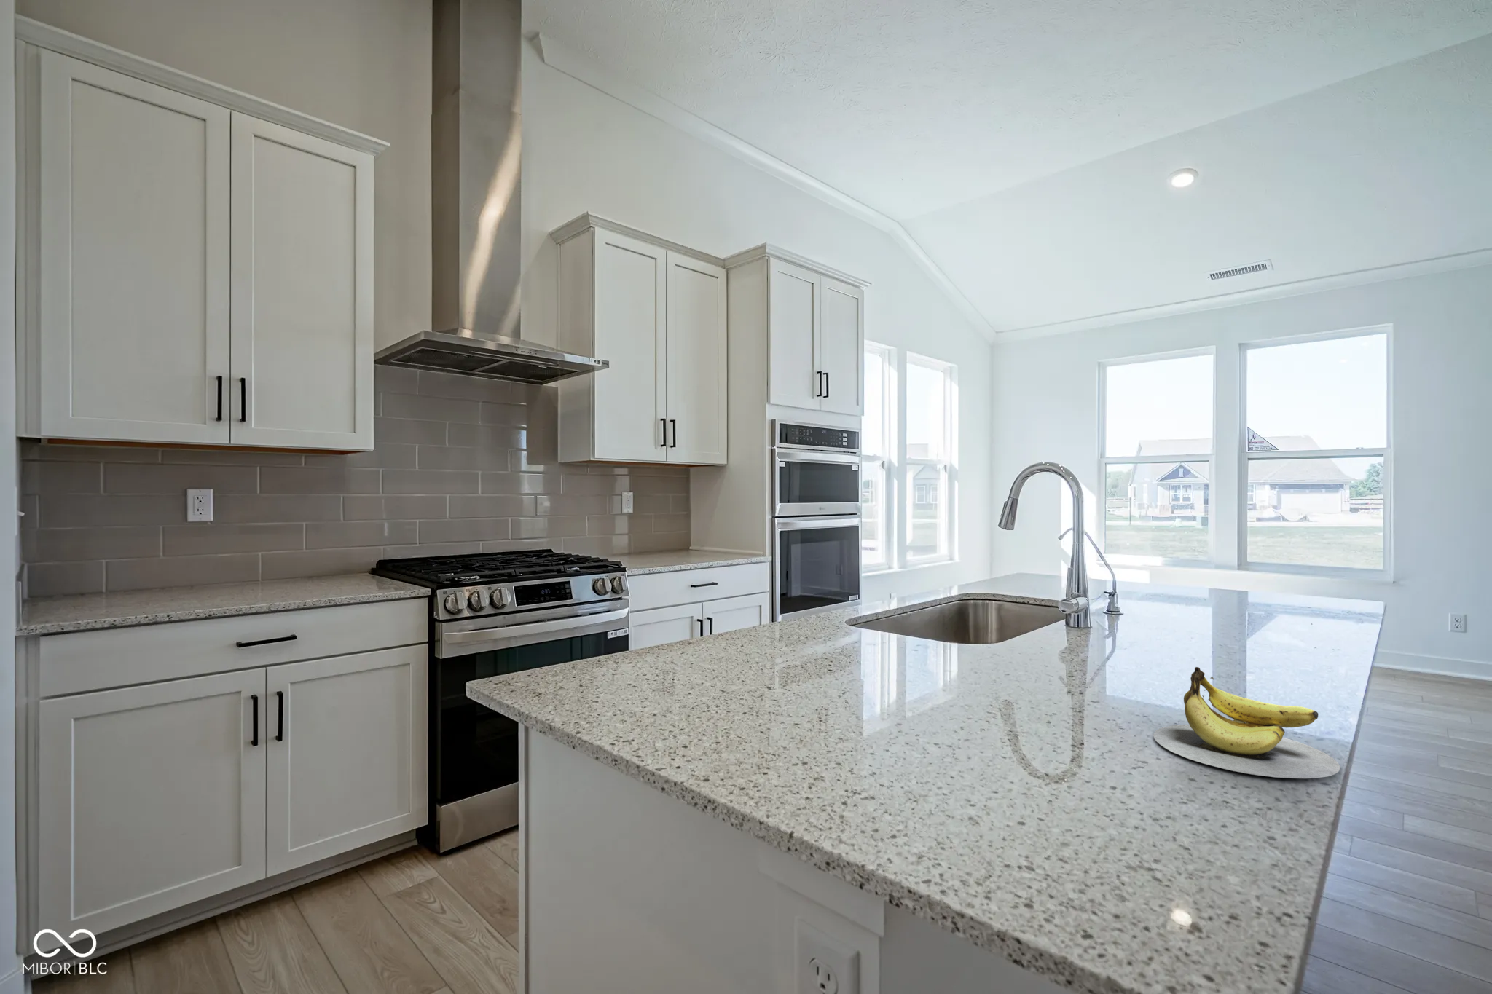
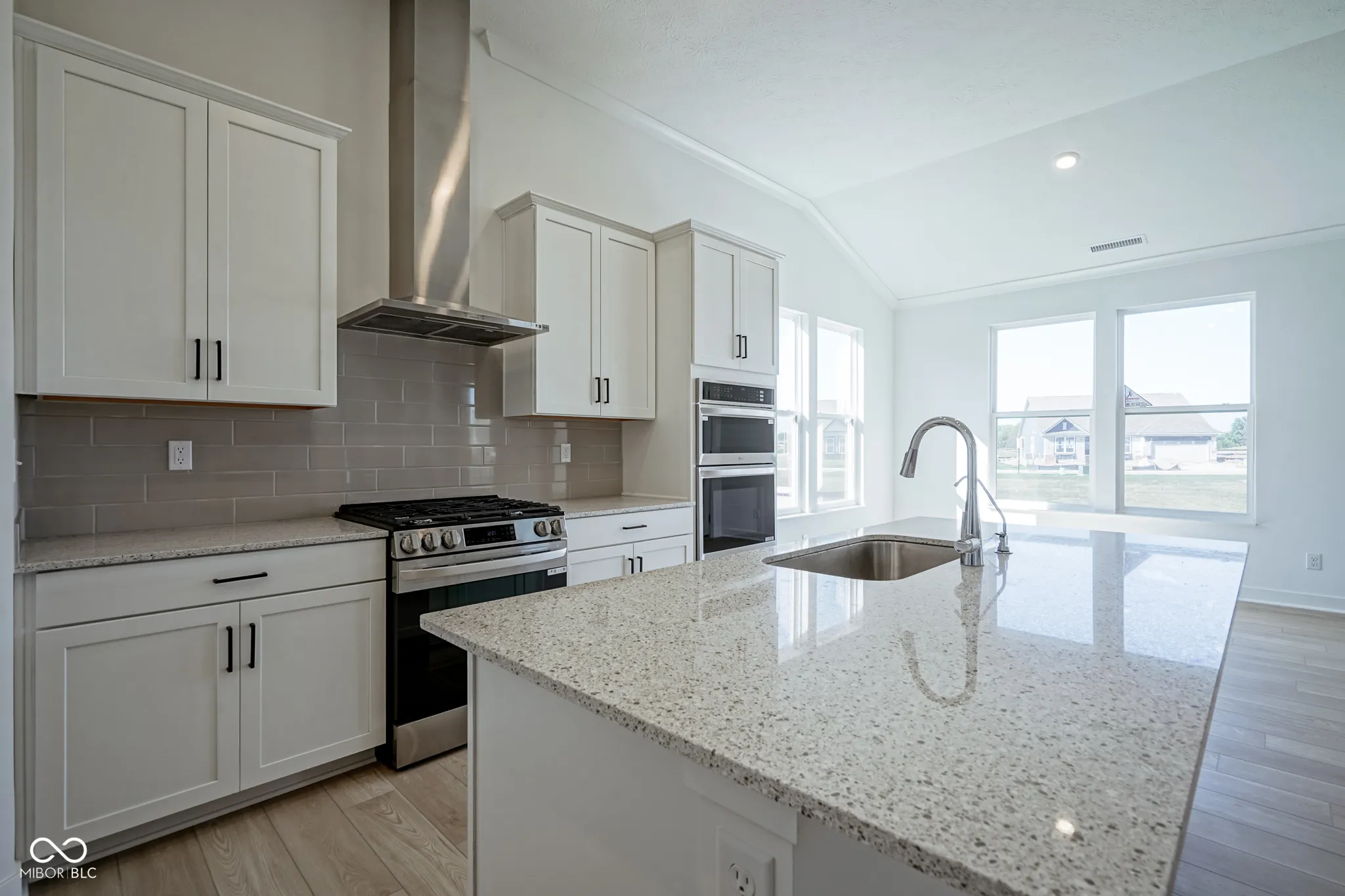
- banana (1241, 711)
